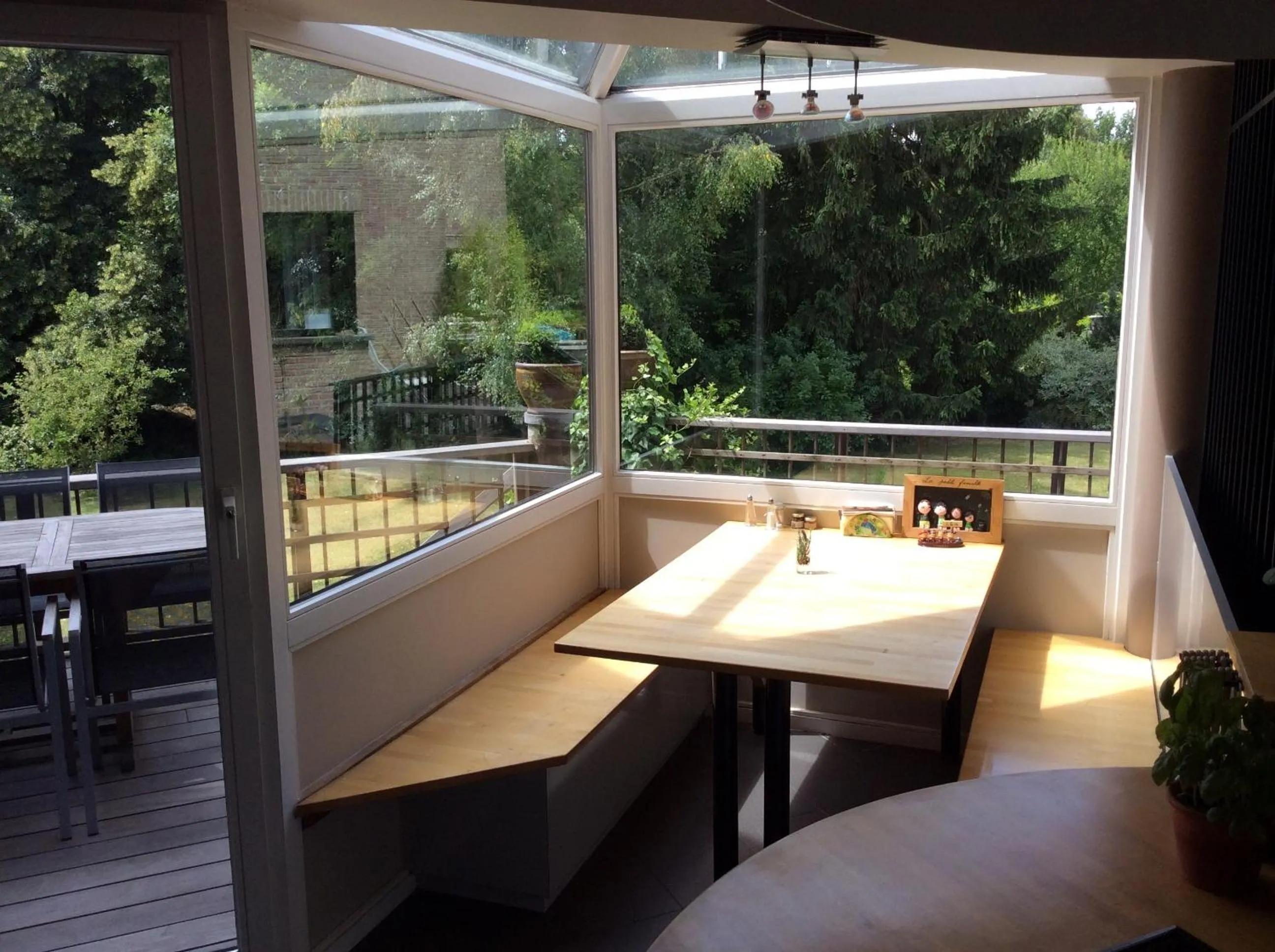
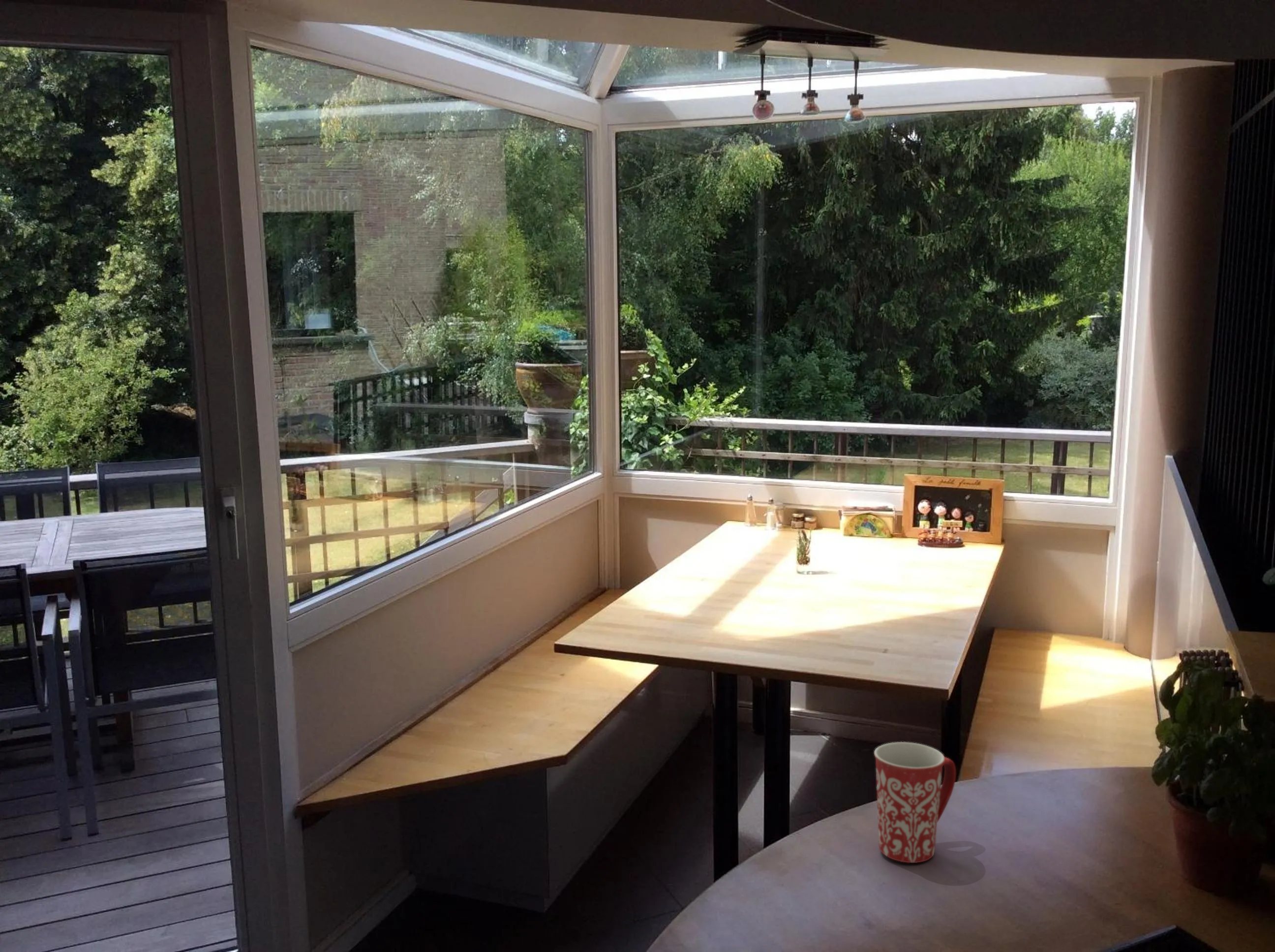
+ mug (918, 799)
